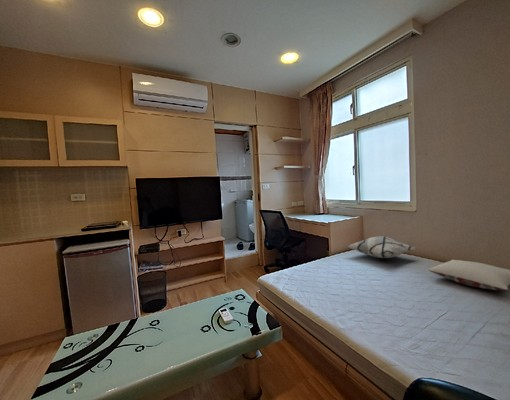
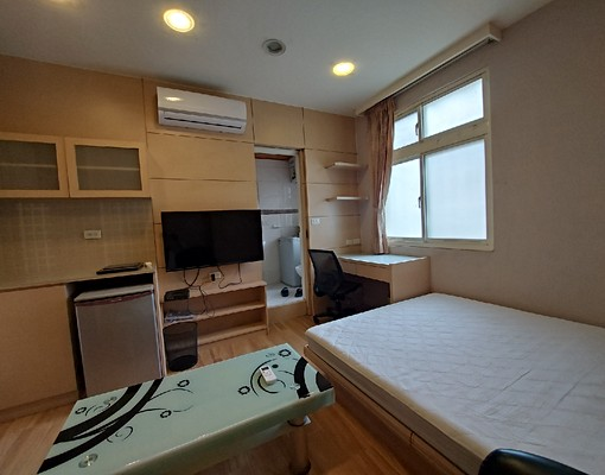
- pillow (475, 272)
- decorative pillow (380, 247)
